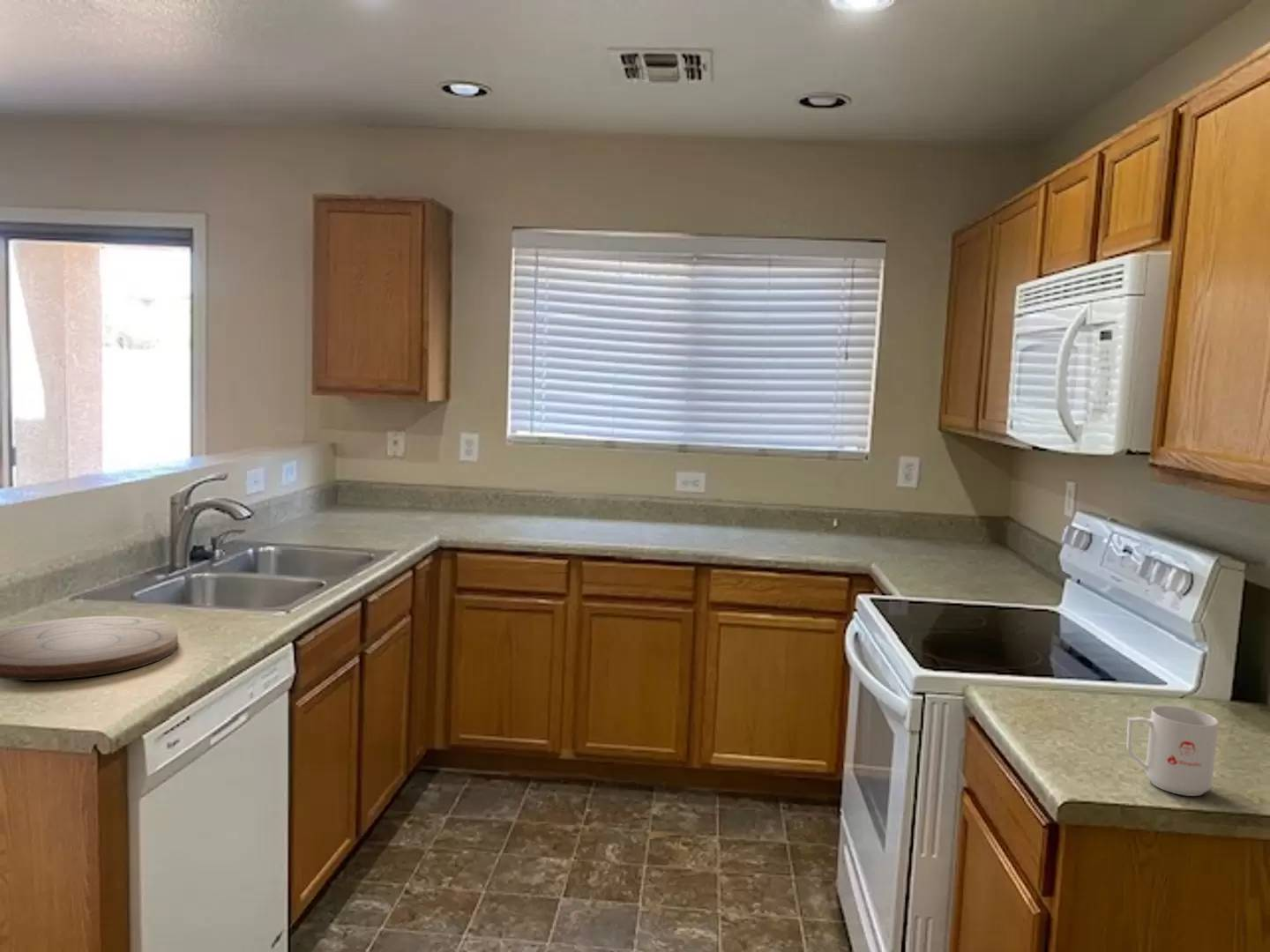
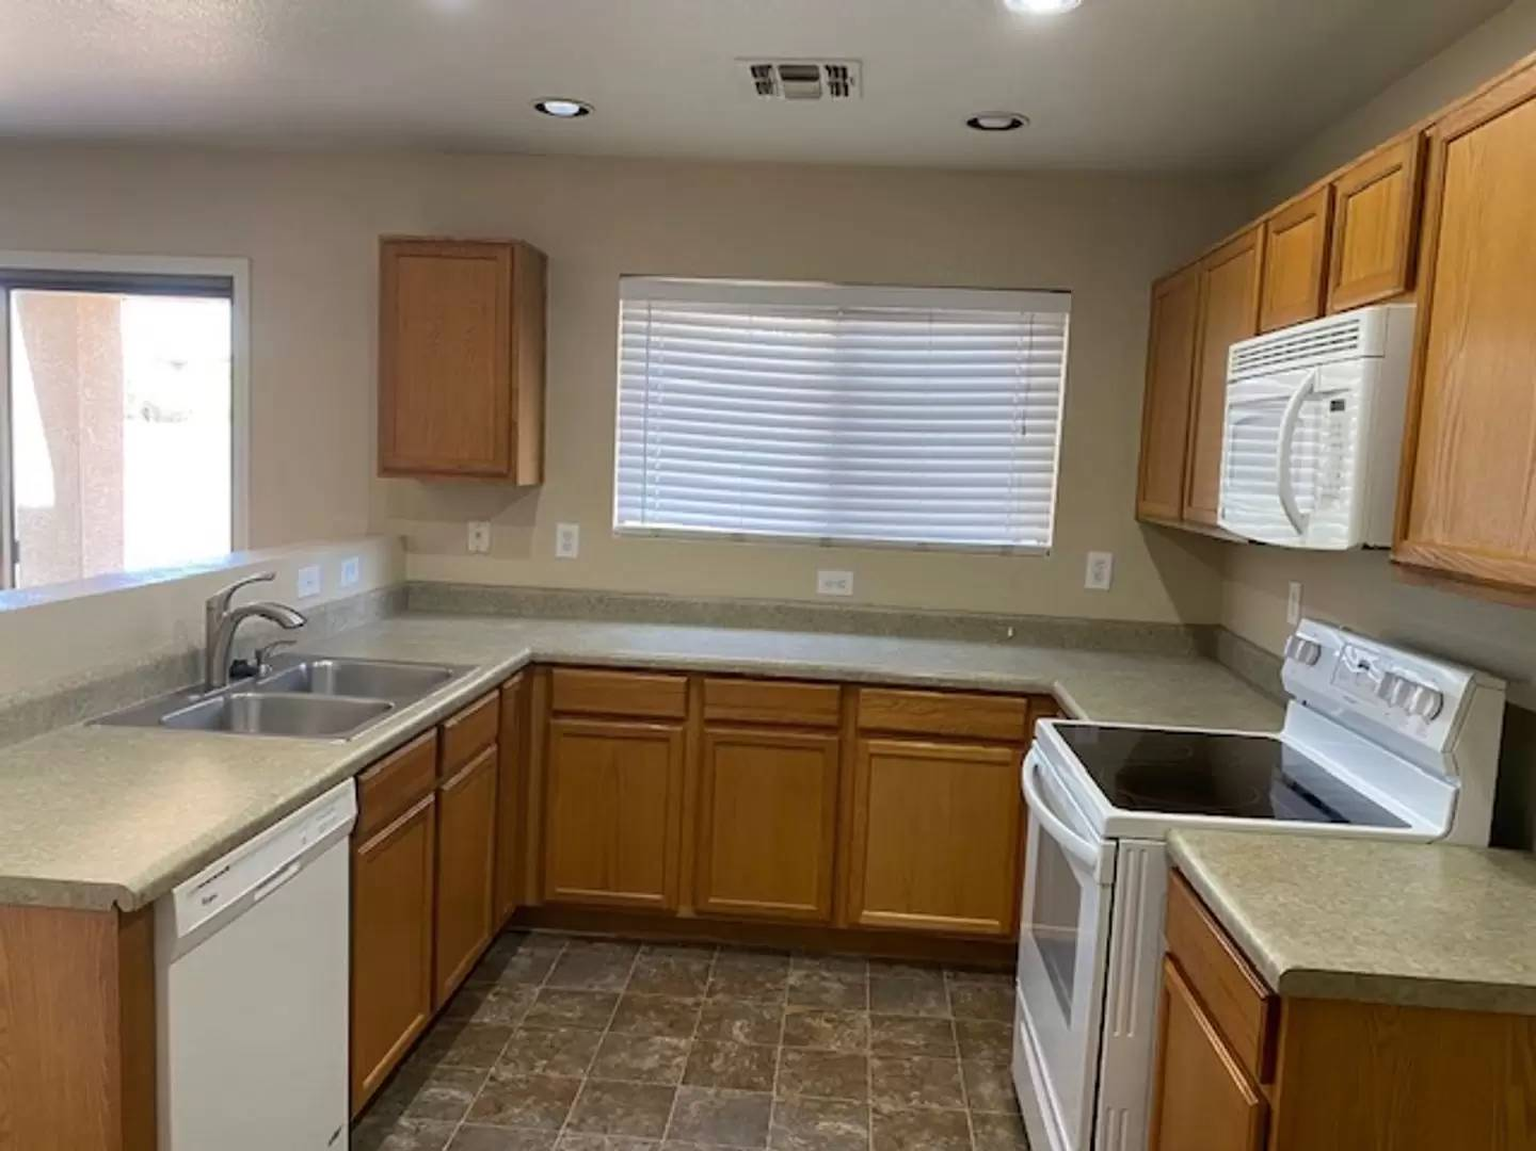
- cutting board (78, 644)
- mug (1169, 748)
